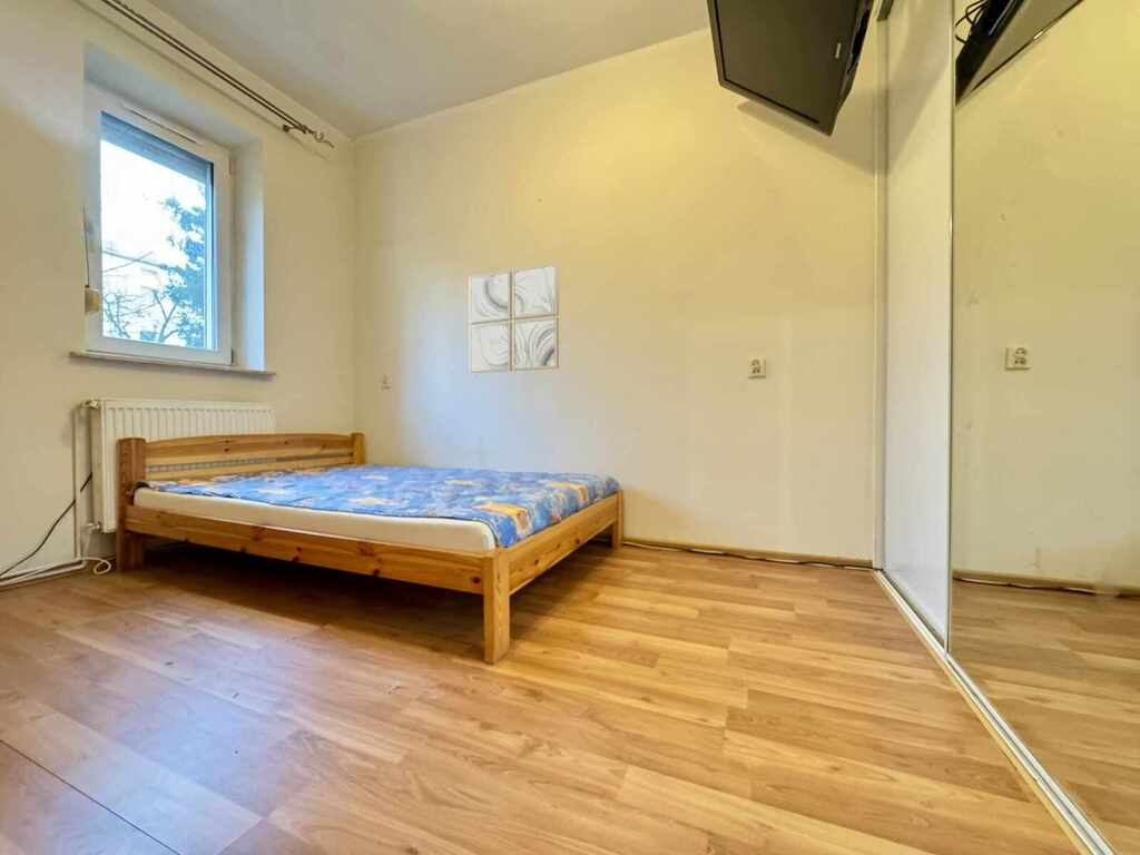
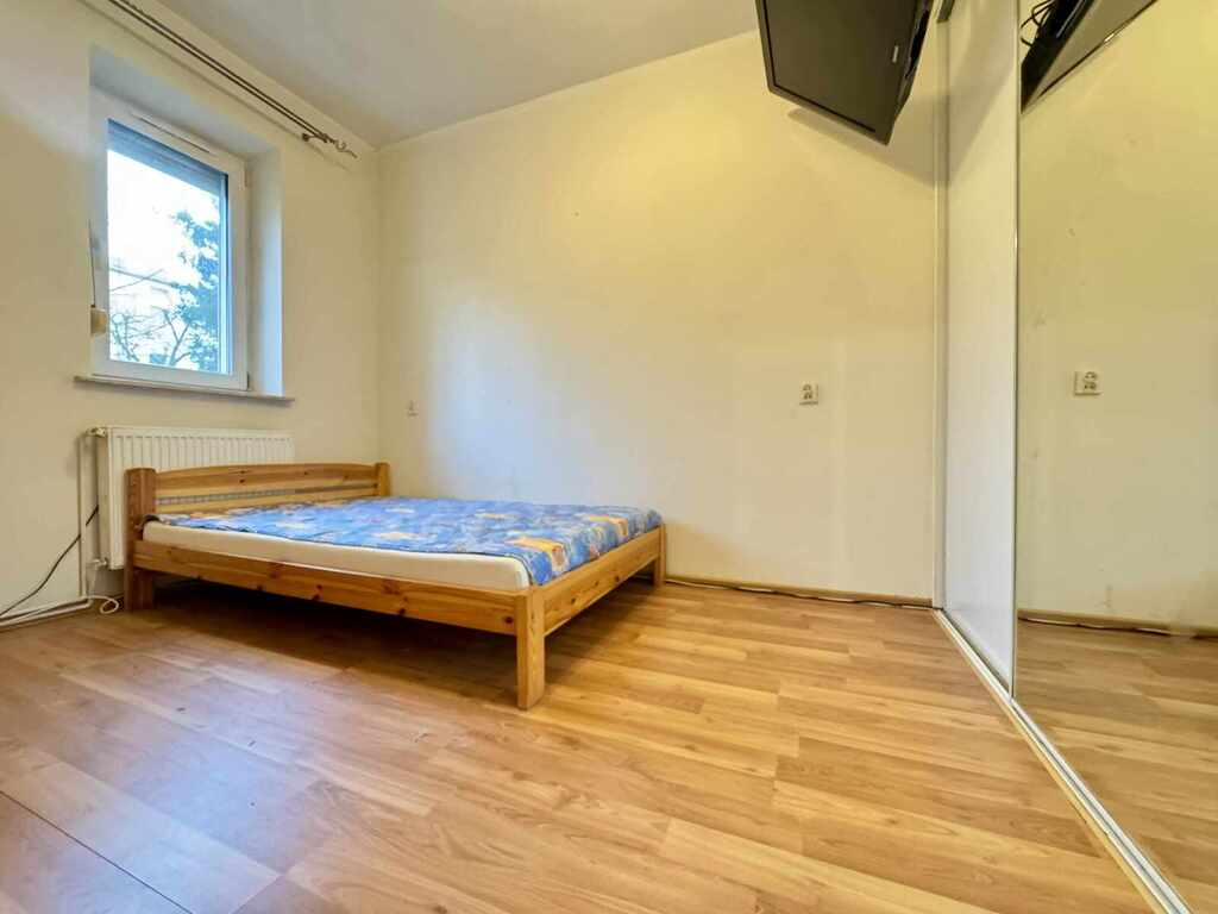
- wall art (512, 322)
